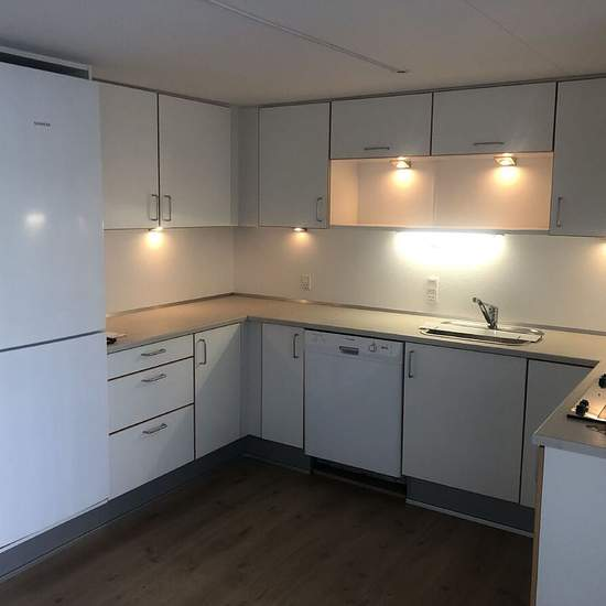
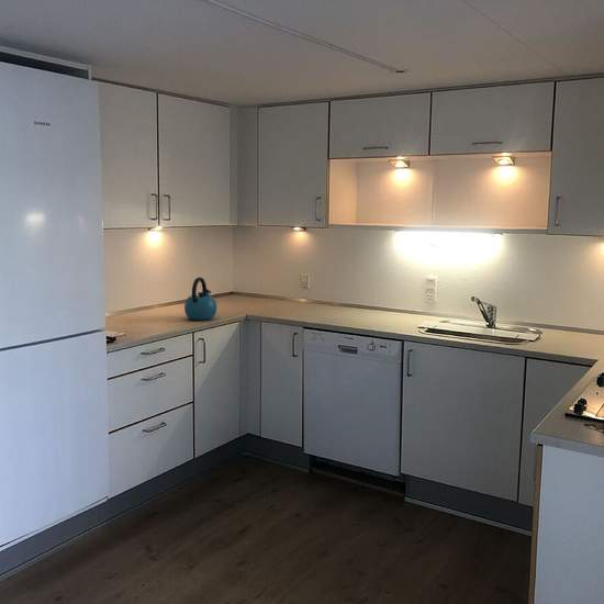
+ kettle (201, 298)
